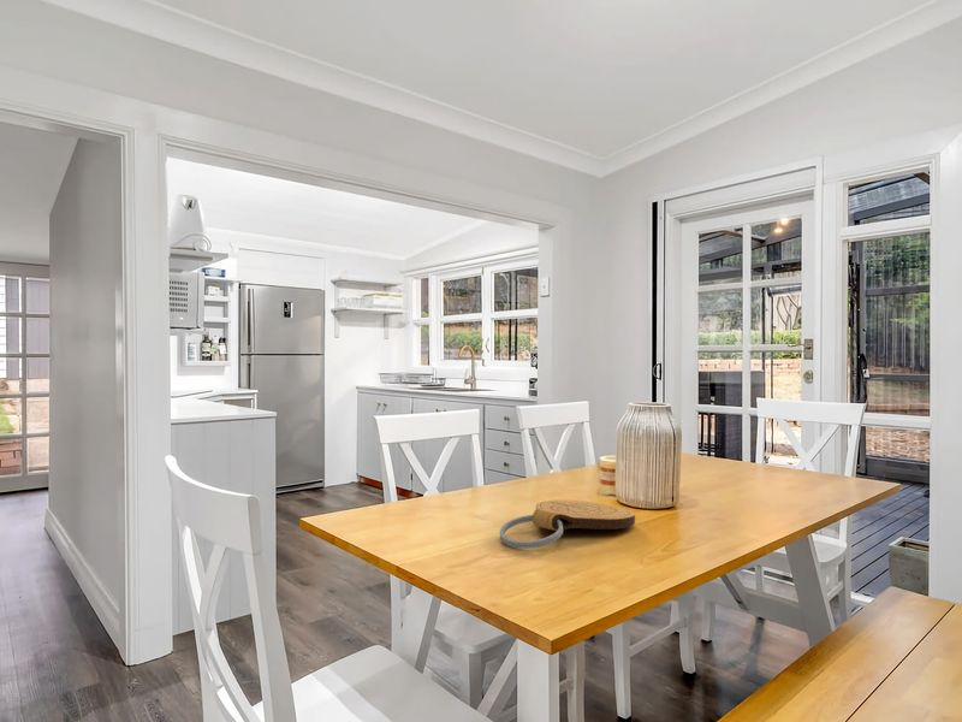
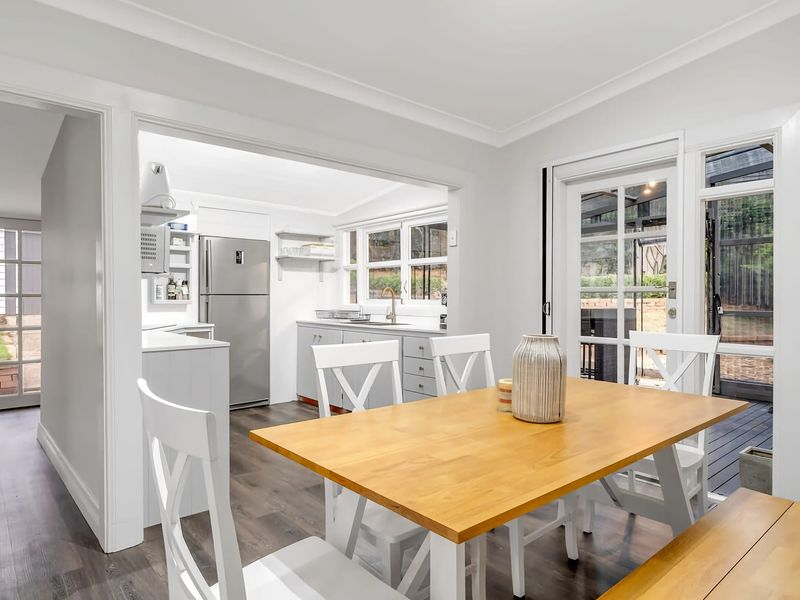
- key chain (563, 517)
